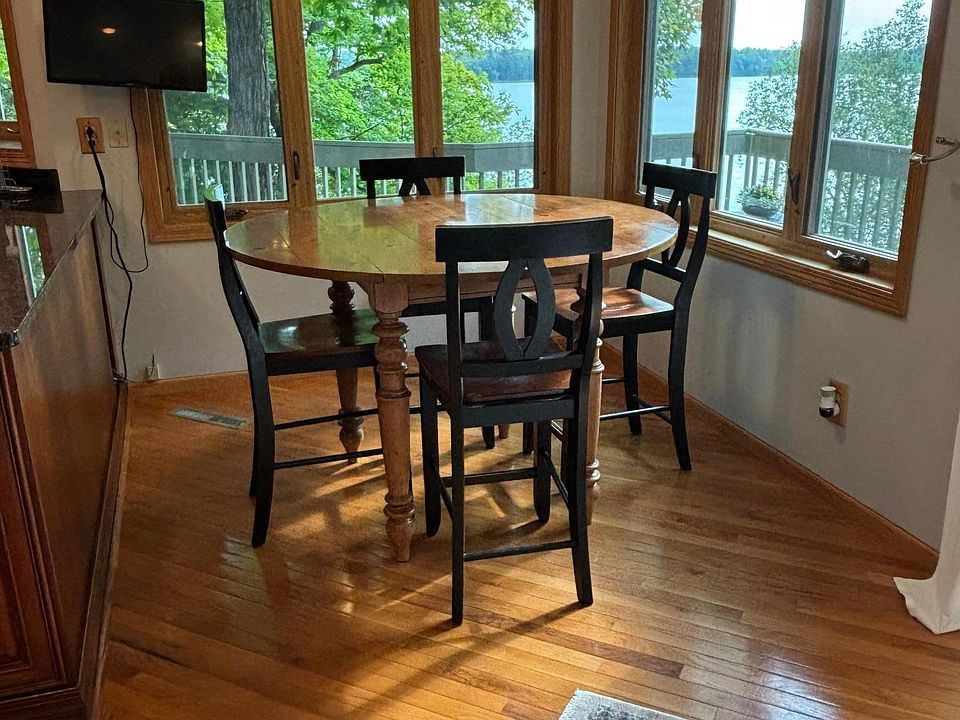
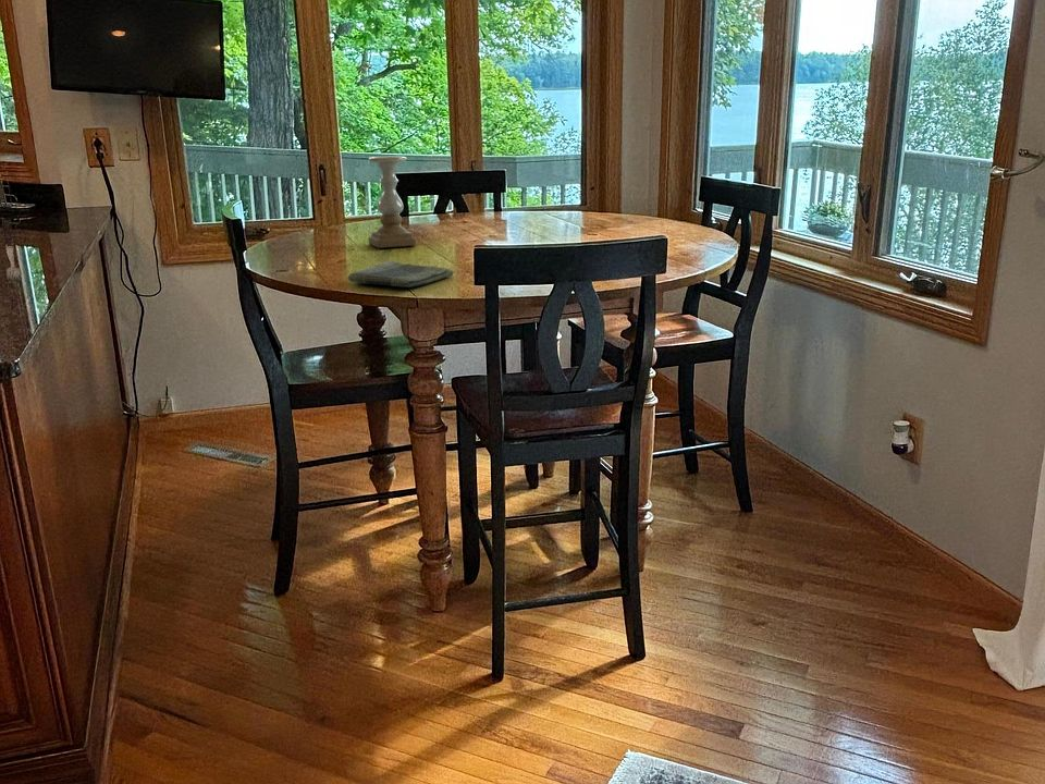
+ dish towel (402, 272)
+ candle holder (390, 201)
